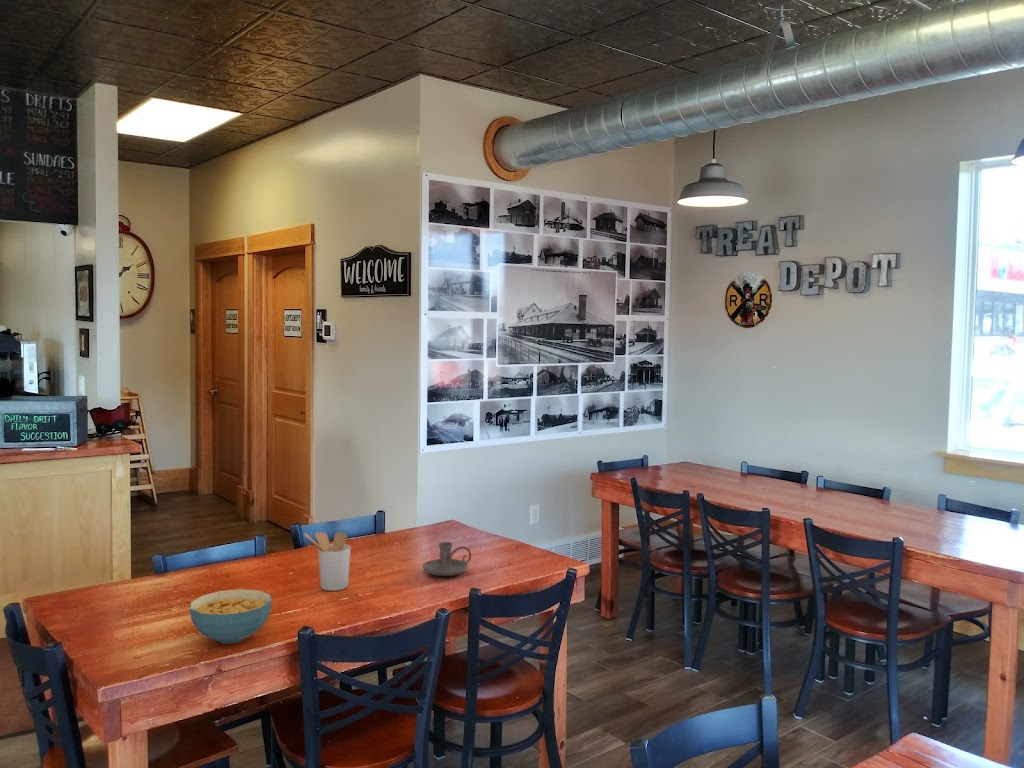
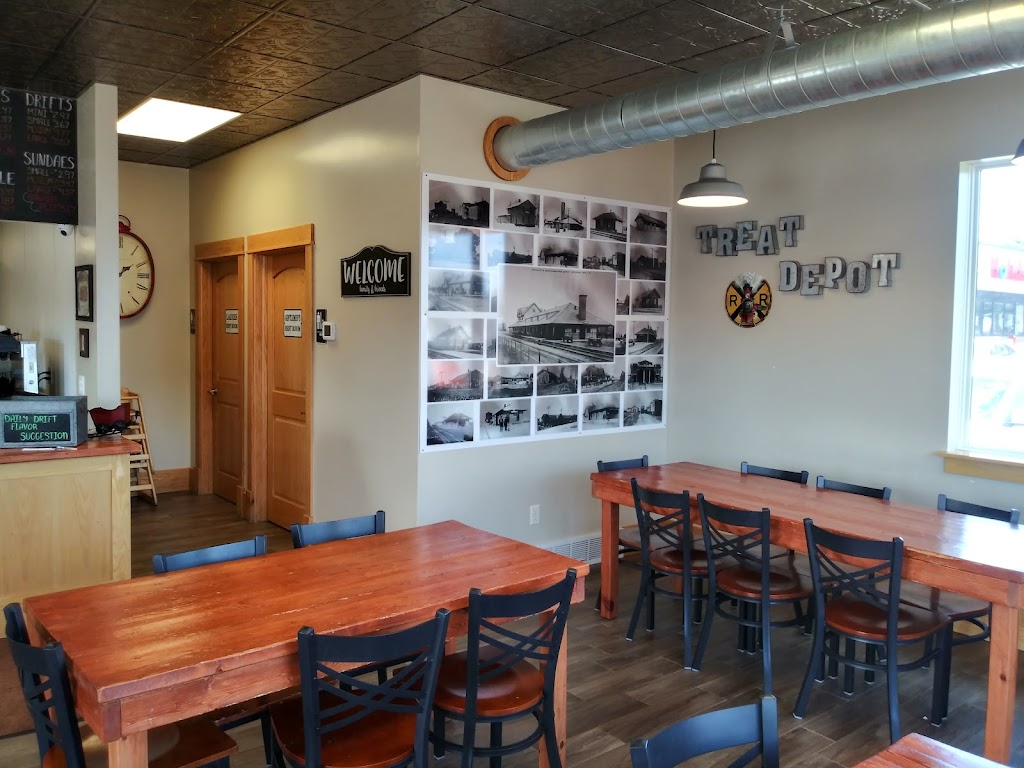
- candle holder (449, 557)
- utensil holder (326, 558)
- cereal bowl (231, 620)
